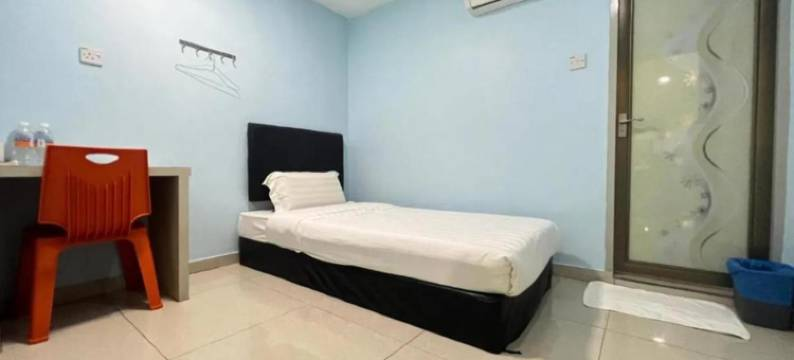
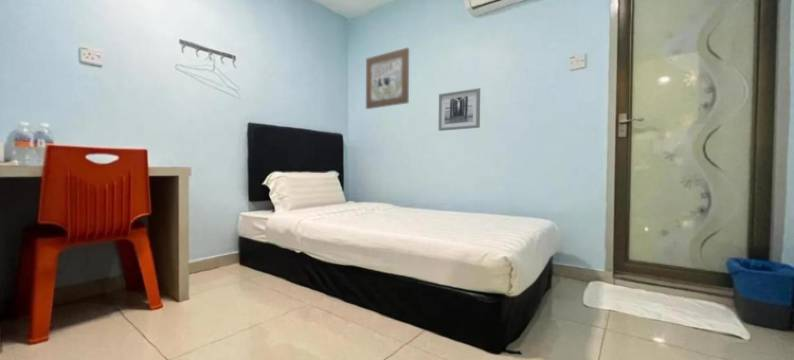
+ wall art (386, 79)
+ wall art (458, 110)
